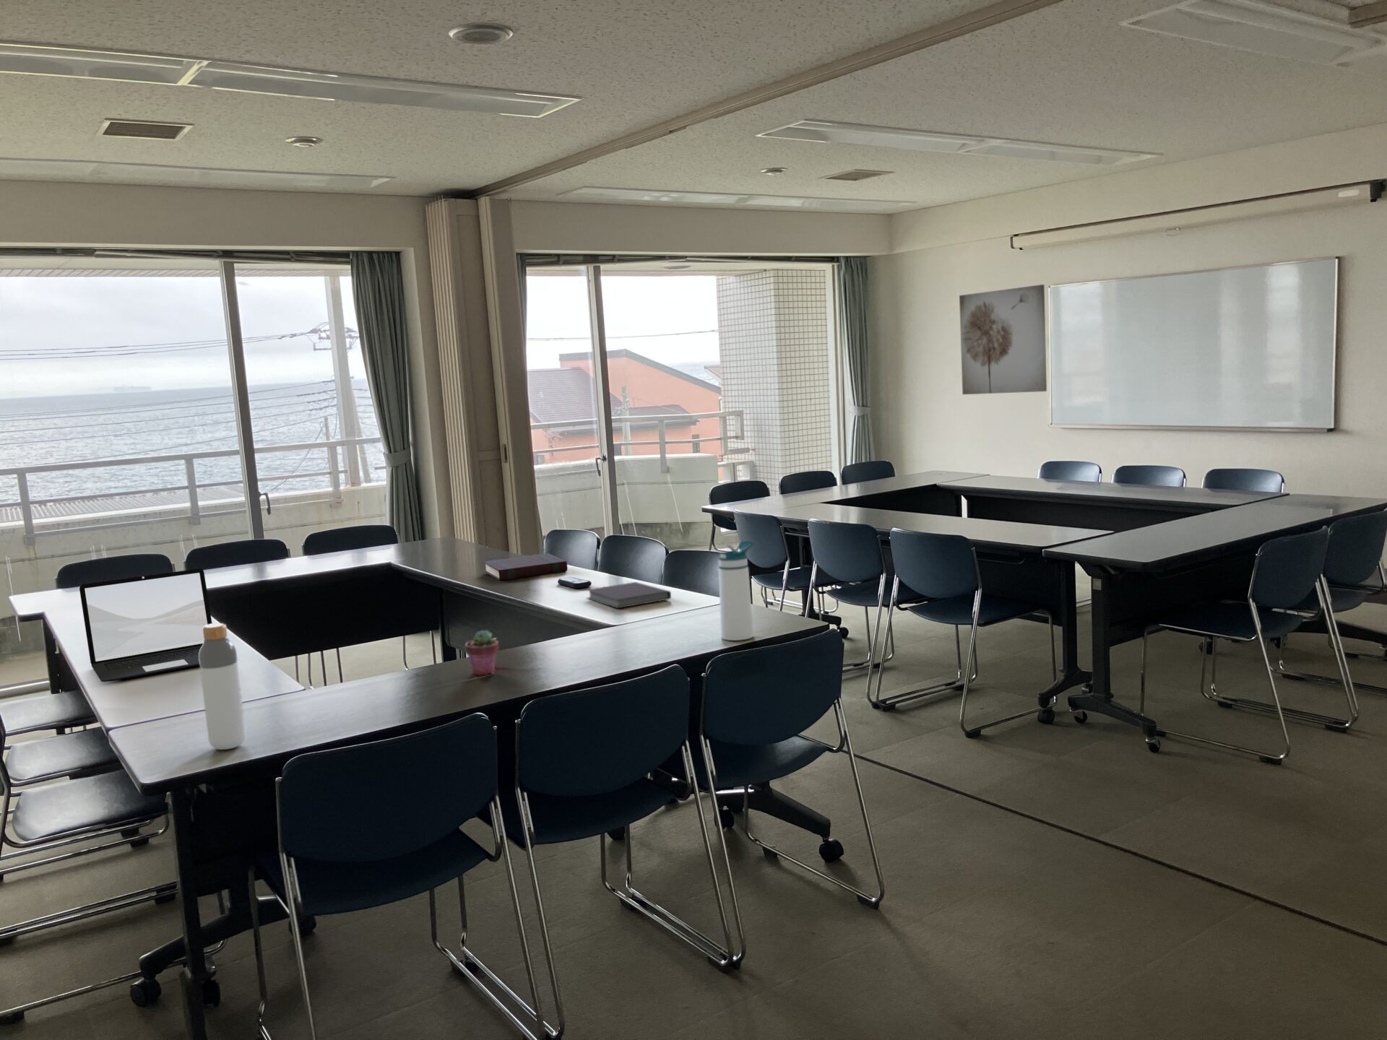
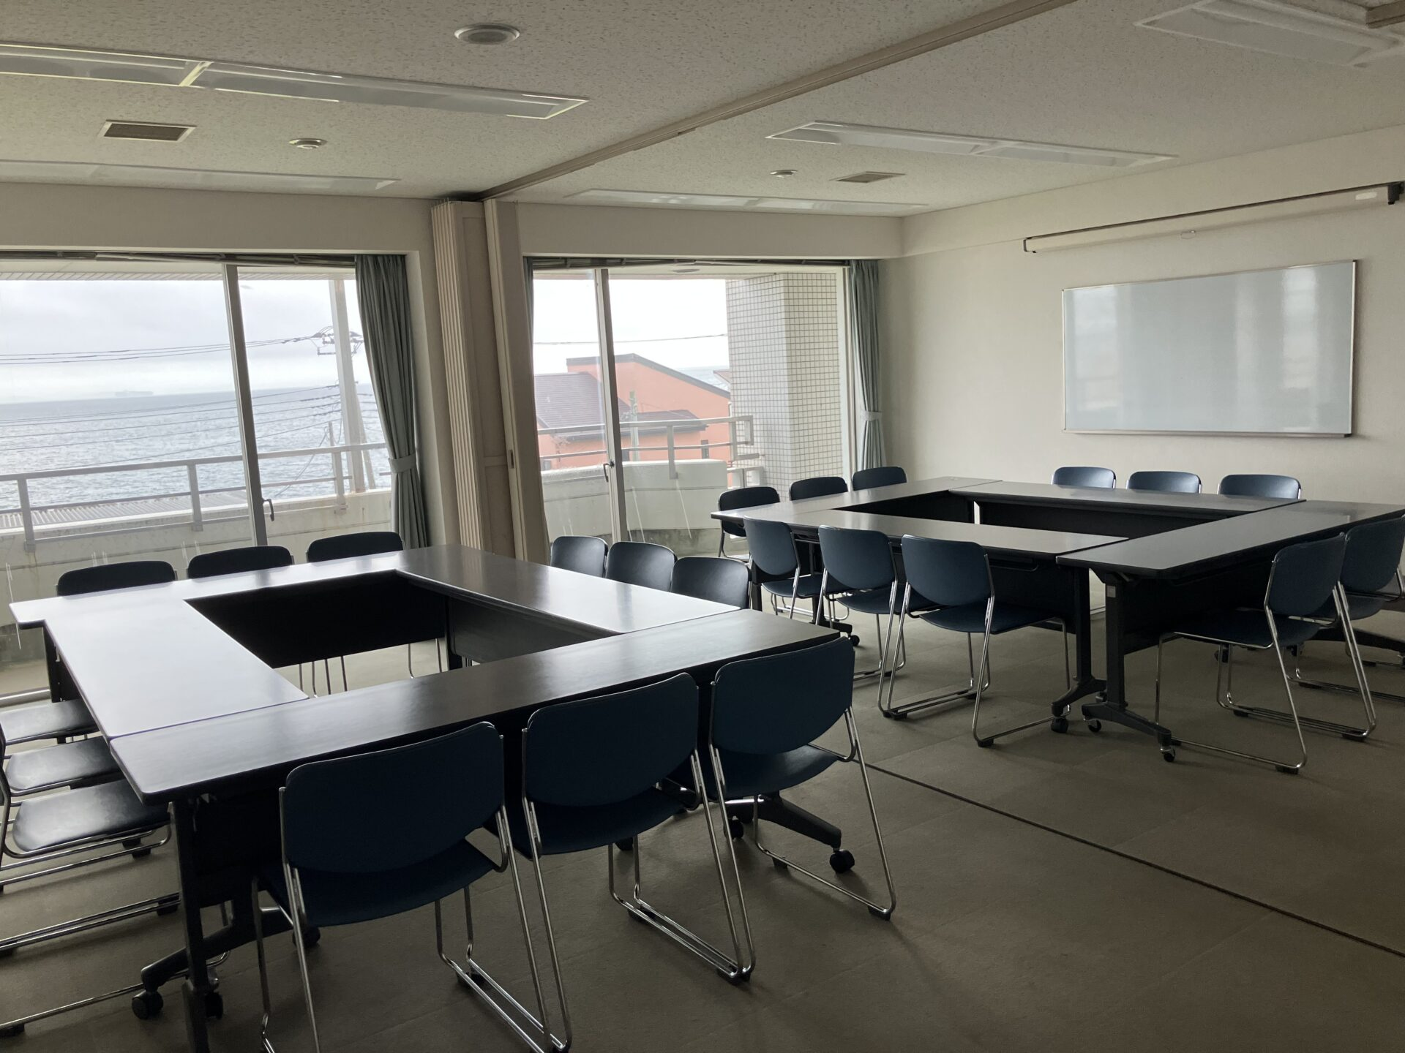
- book (524, 566)
- water bottle (737, 589)
- remote control (573, 582)
- notebook (628, 594)
- bottle (221, 686)
- laptop (155, 622)
- potted succulent (482, 651)
- wall art (1001, 342)
